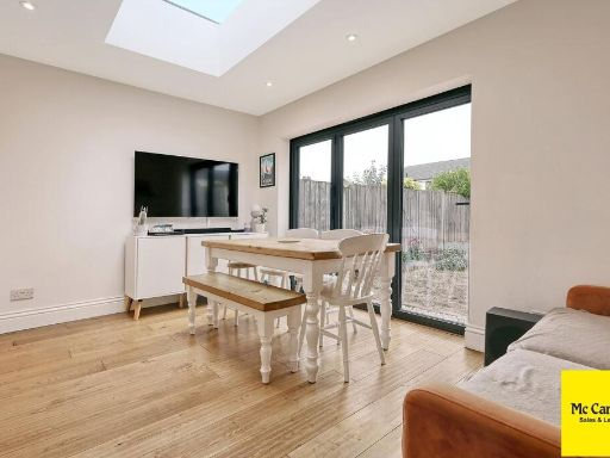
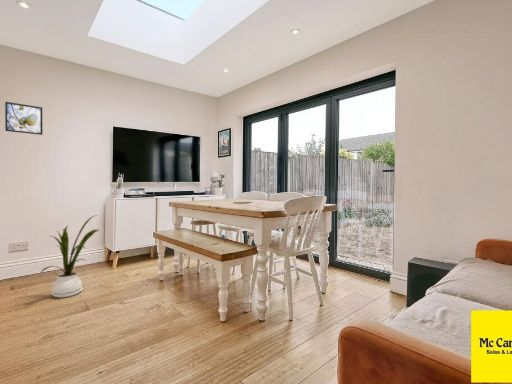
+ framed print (24, 118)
+ house plant (71, 254)
